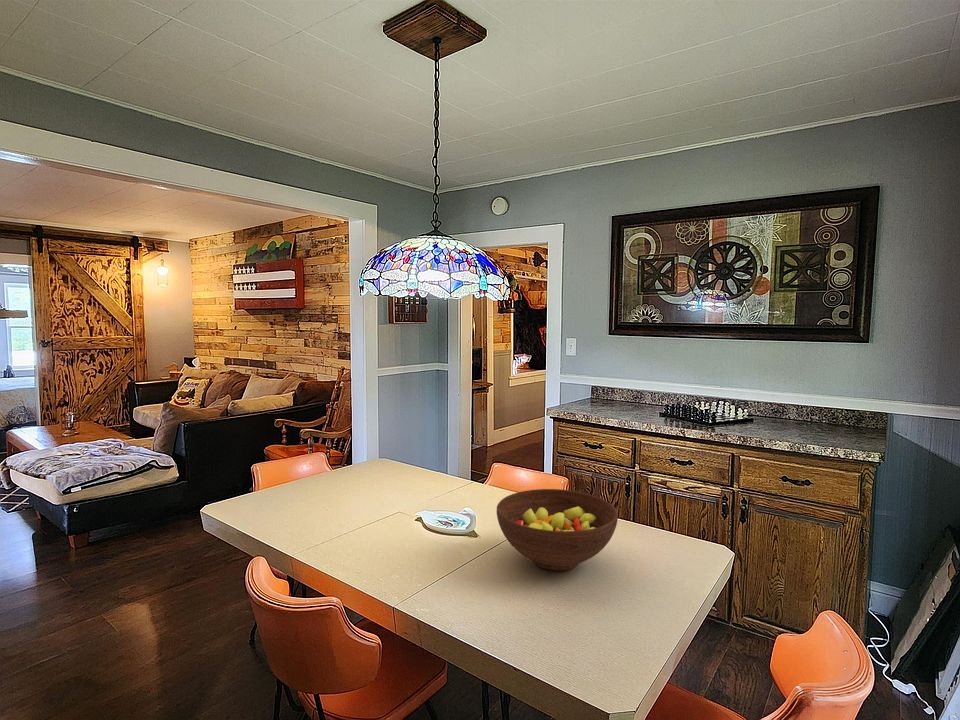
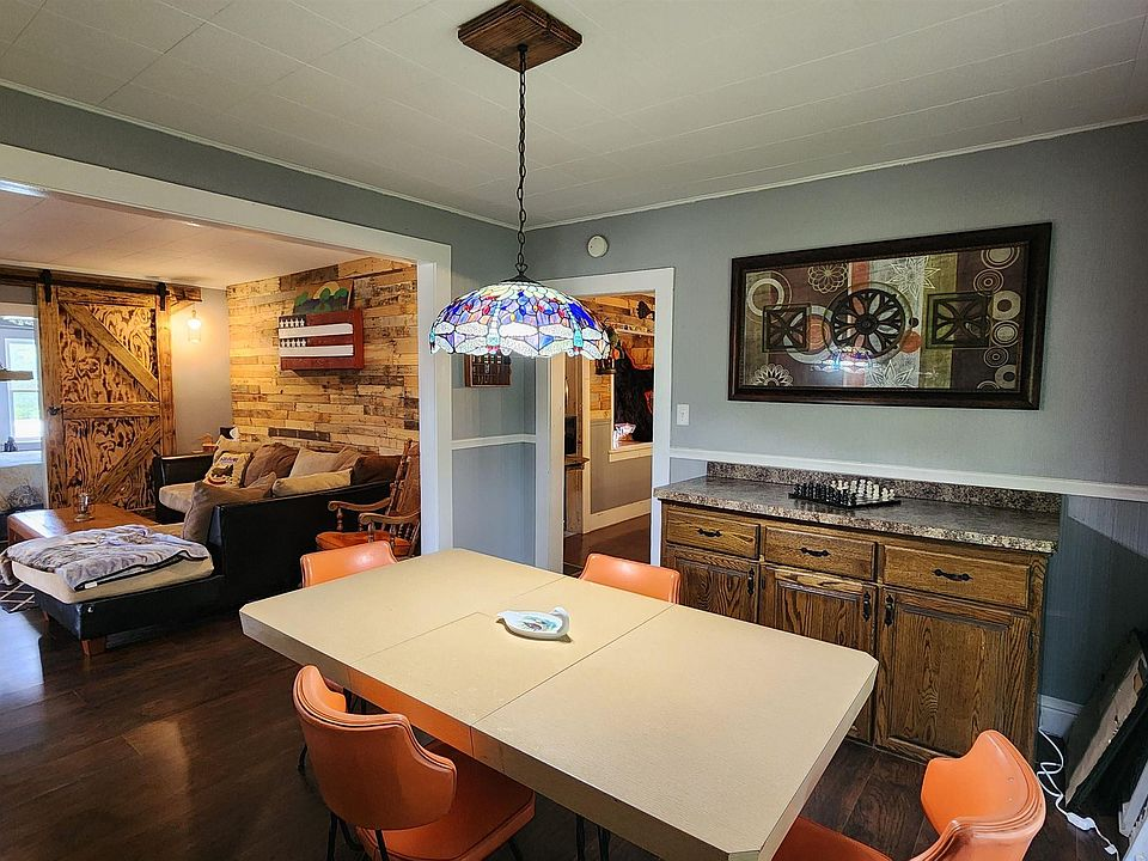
- fruit bowl (555, 534)
